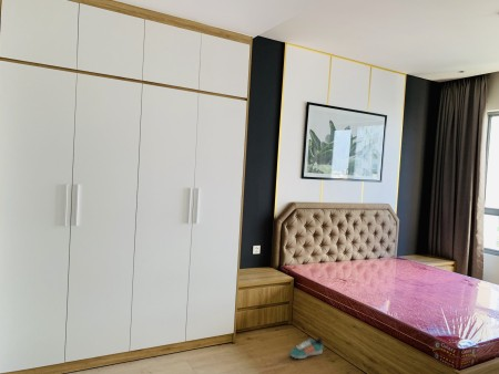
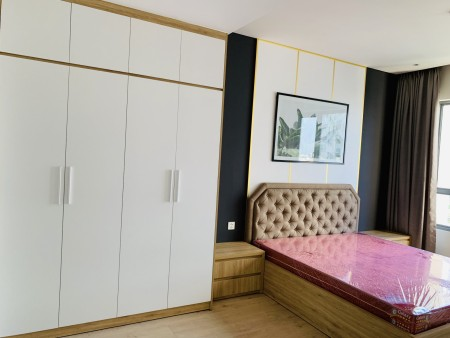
- sneaker (306, 346)
